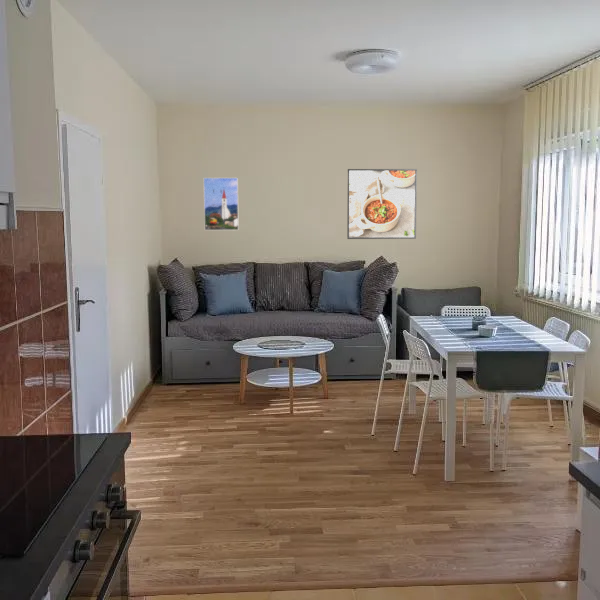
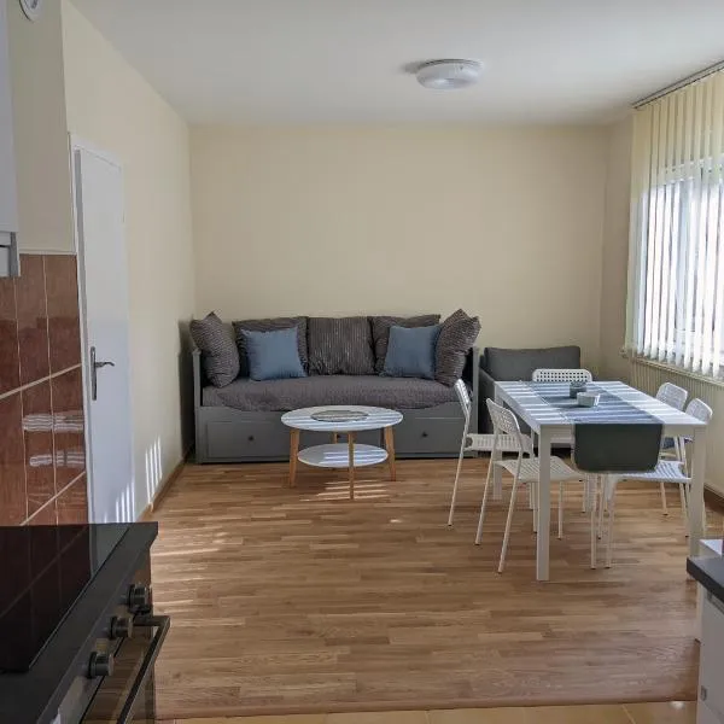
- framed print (381, 204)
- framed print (221, 204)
